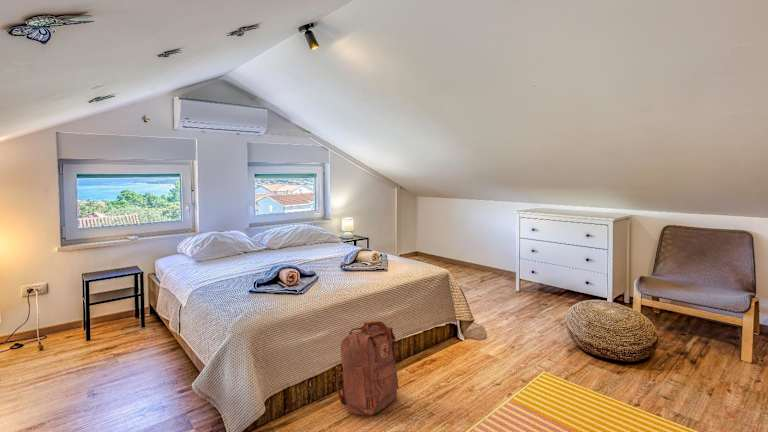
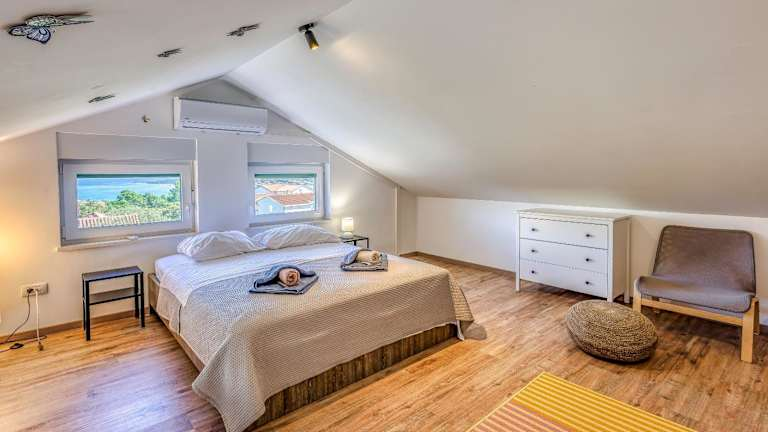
- backpack (367, 363)
